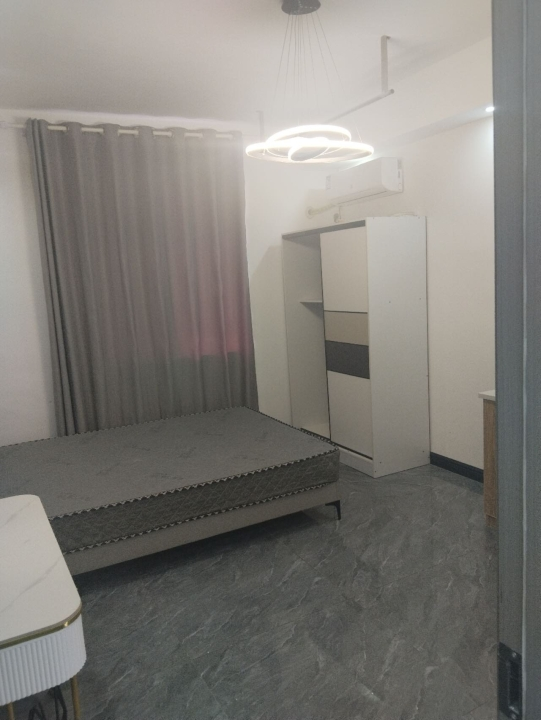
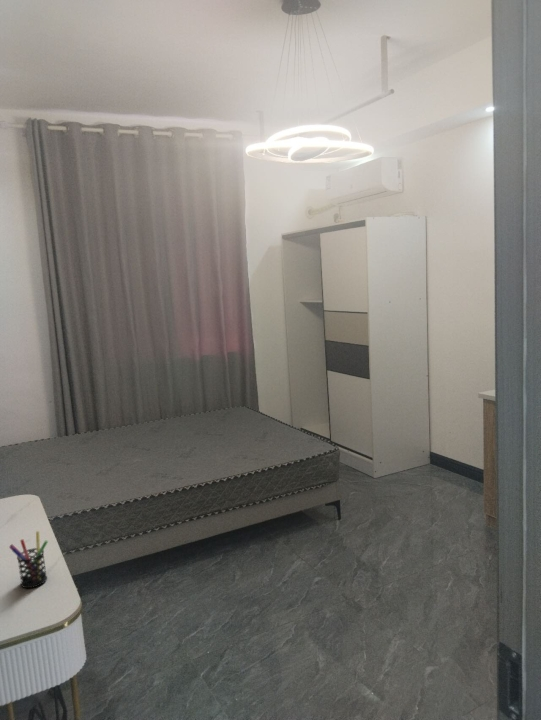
+ pen holder (33, 558)
